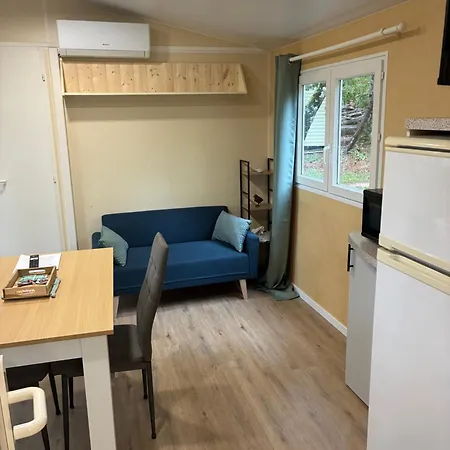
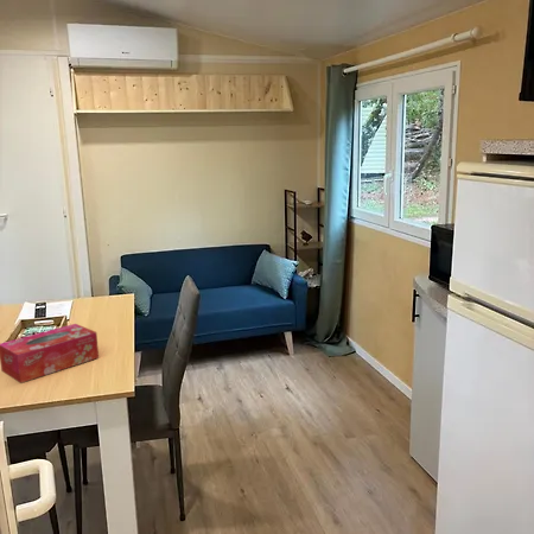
+ tissue box (50, 350)
